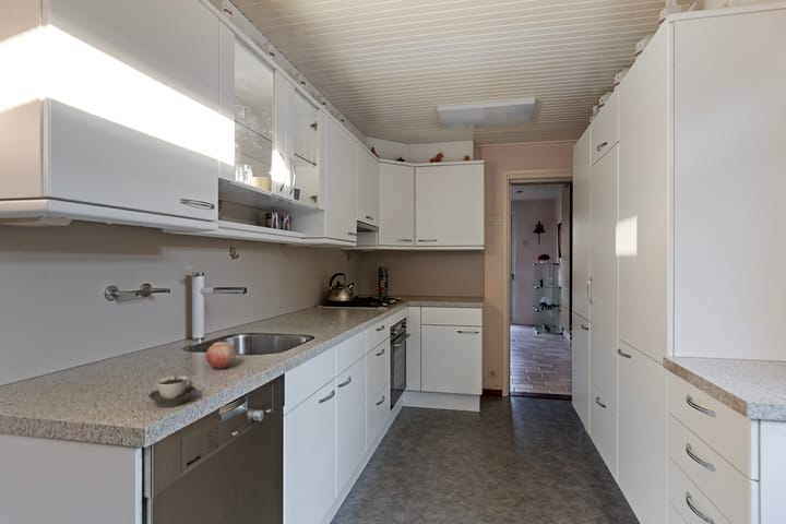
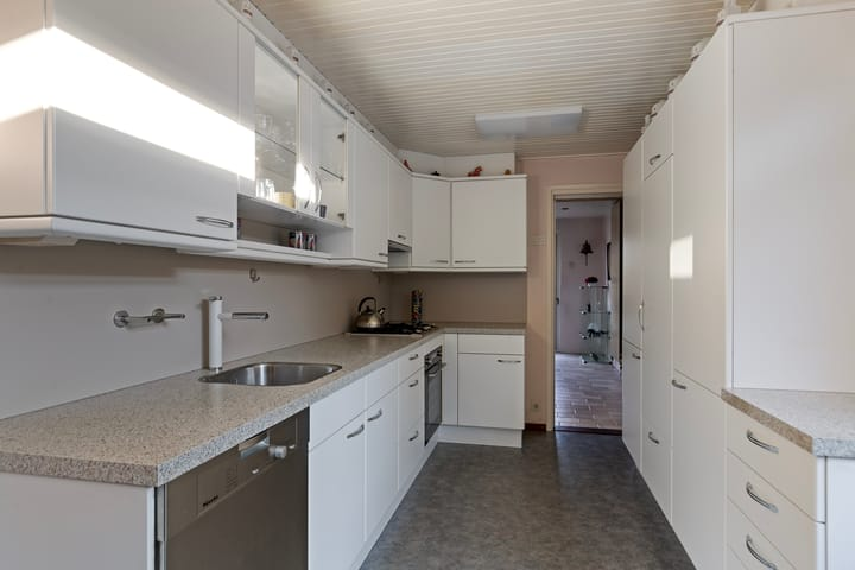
- fruit (221, 355)
- cup (172, 391)
